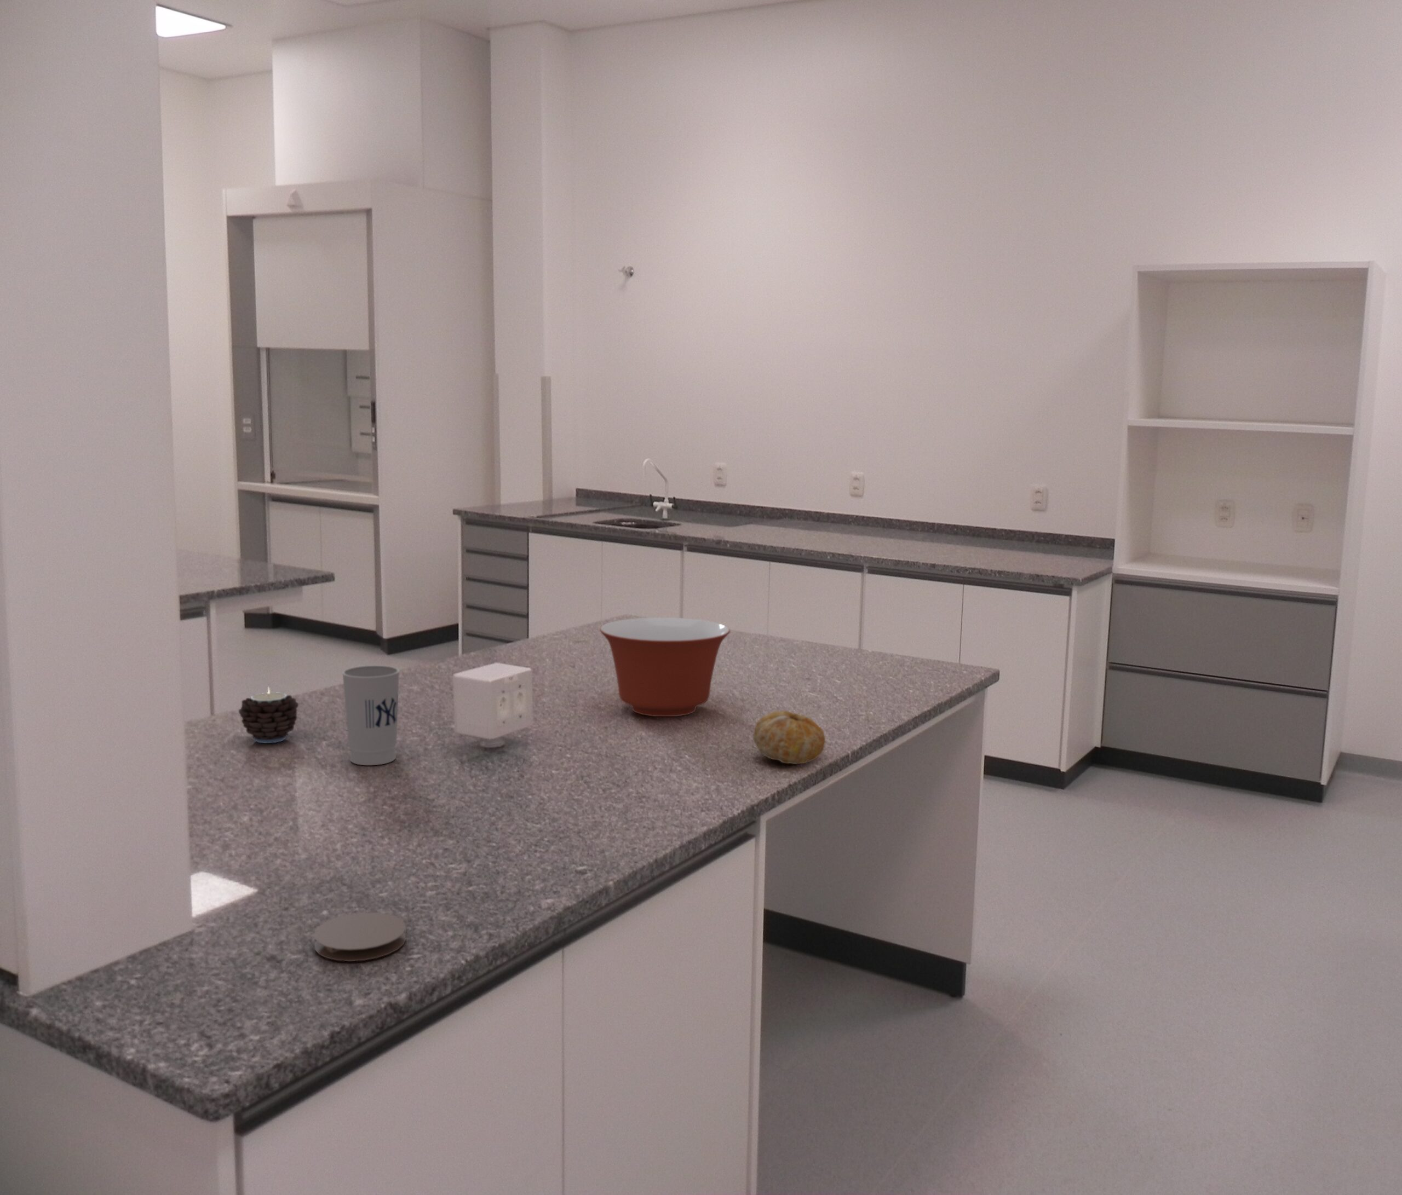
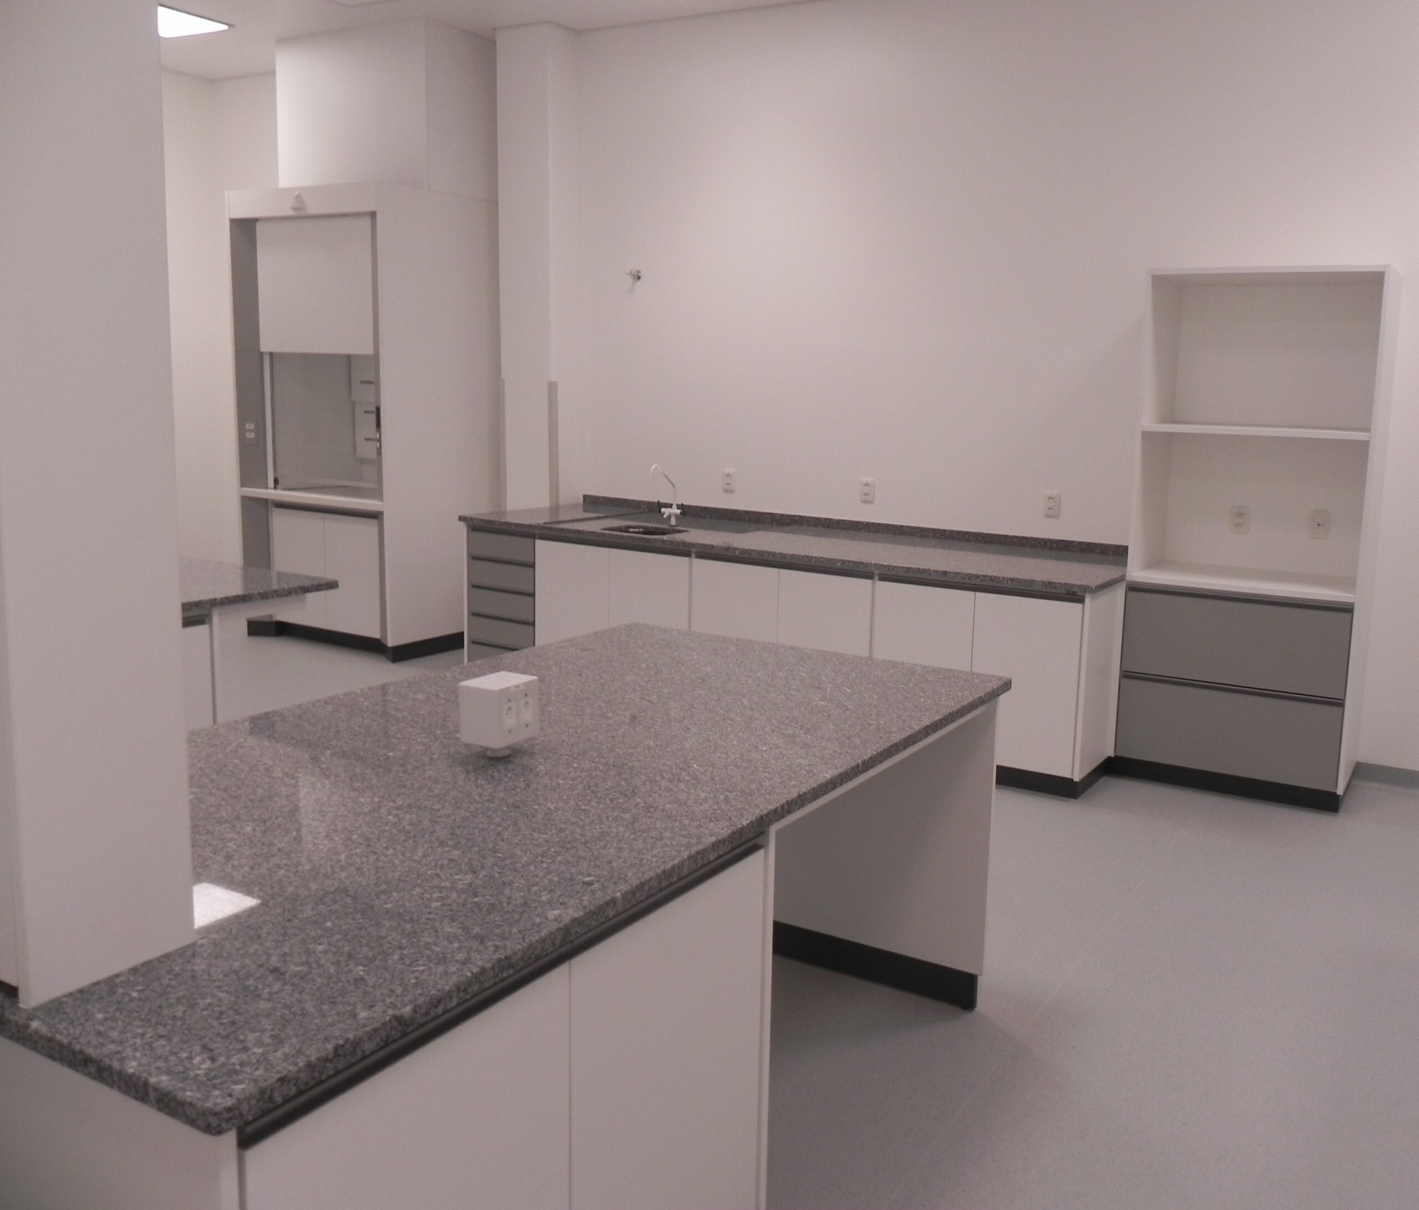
- candle (269, 714)
- mixing bowl (664, 669)
- cup (372, 716)
- fruit (789, 736)
- coaster (361, 935)
